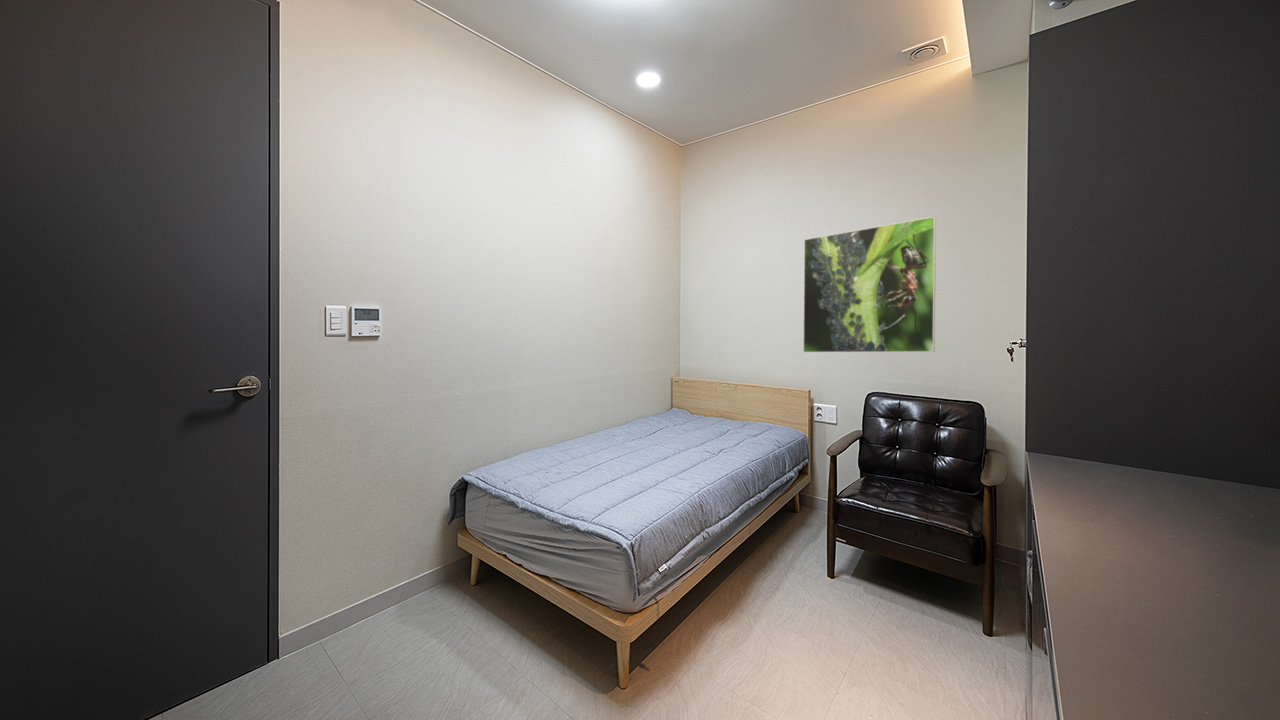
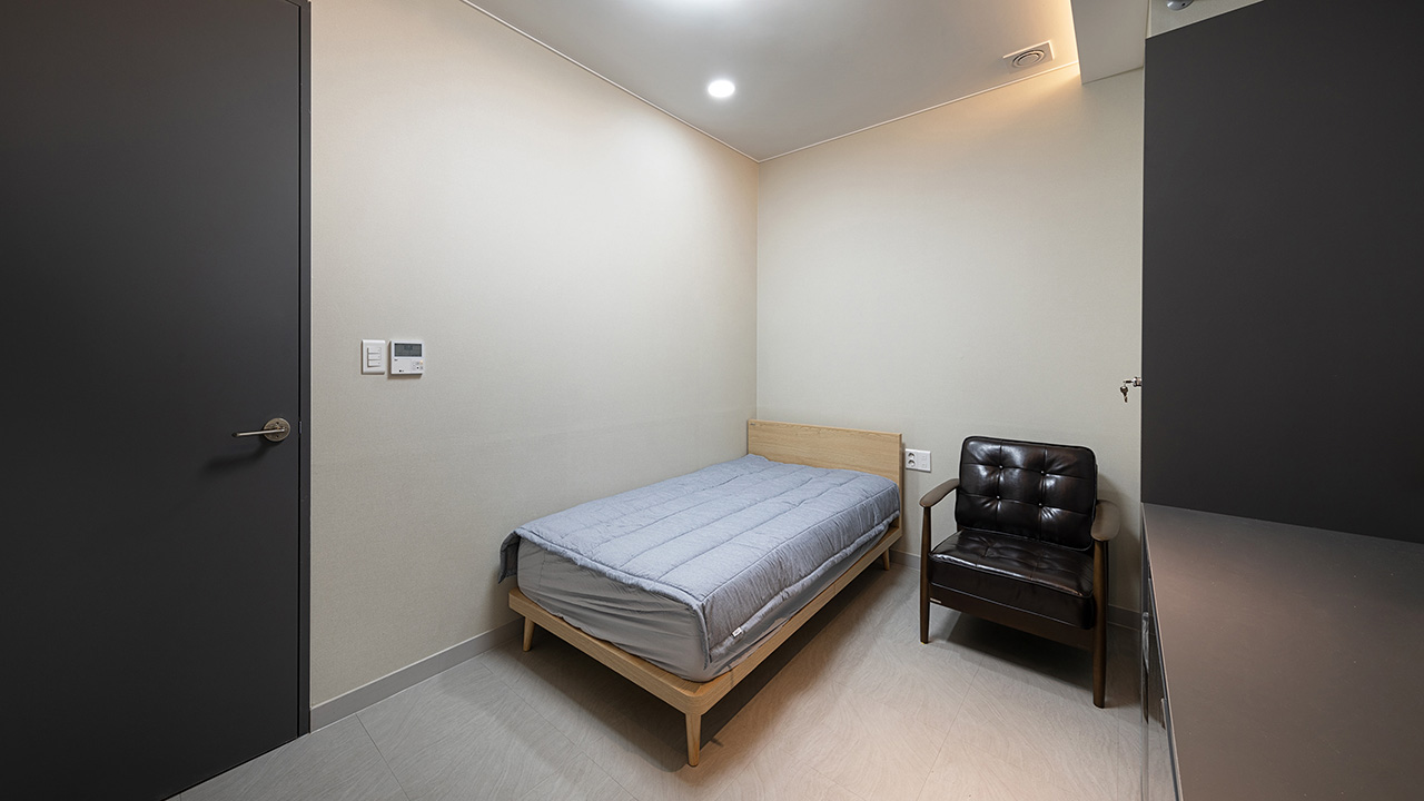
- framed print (863, 290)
